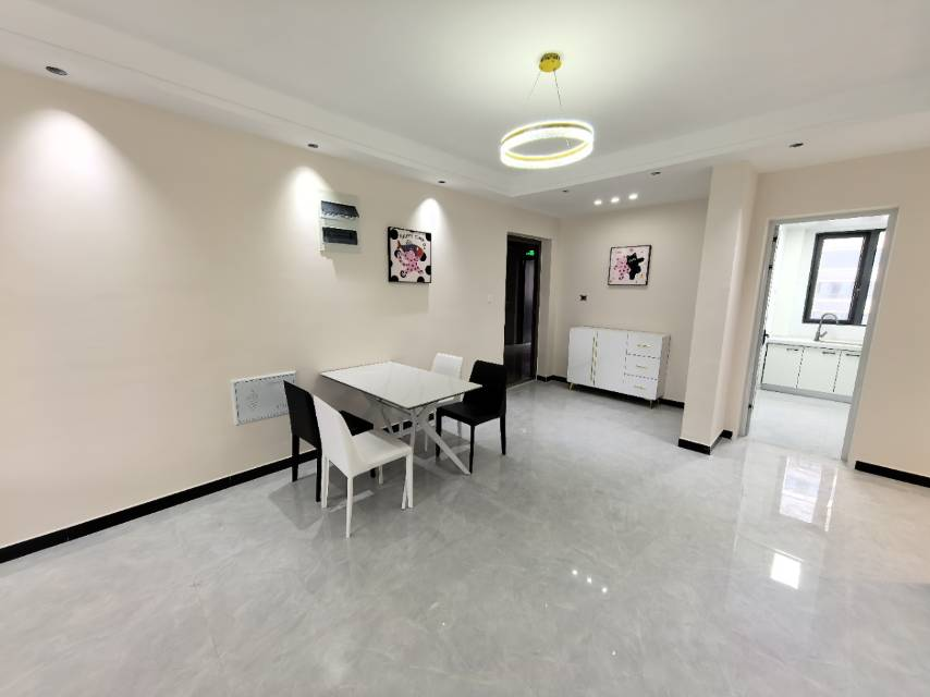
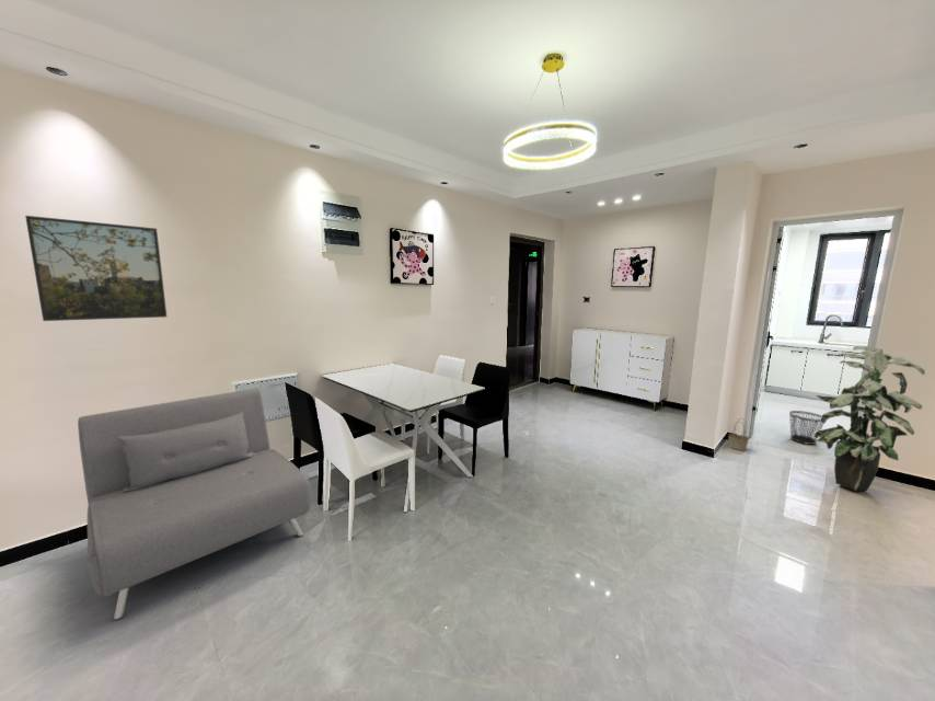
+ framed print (103, 272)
+ wastebasket (805, 428)
+ sofa (199, 476)
+ basket (739, 435)
+ indoor plant (861, 417)
